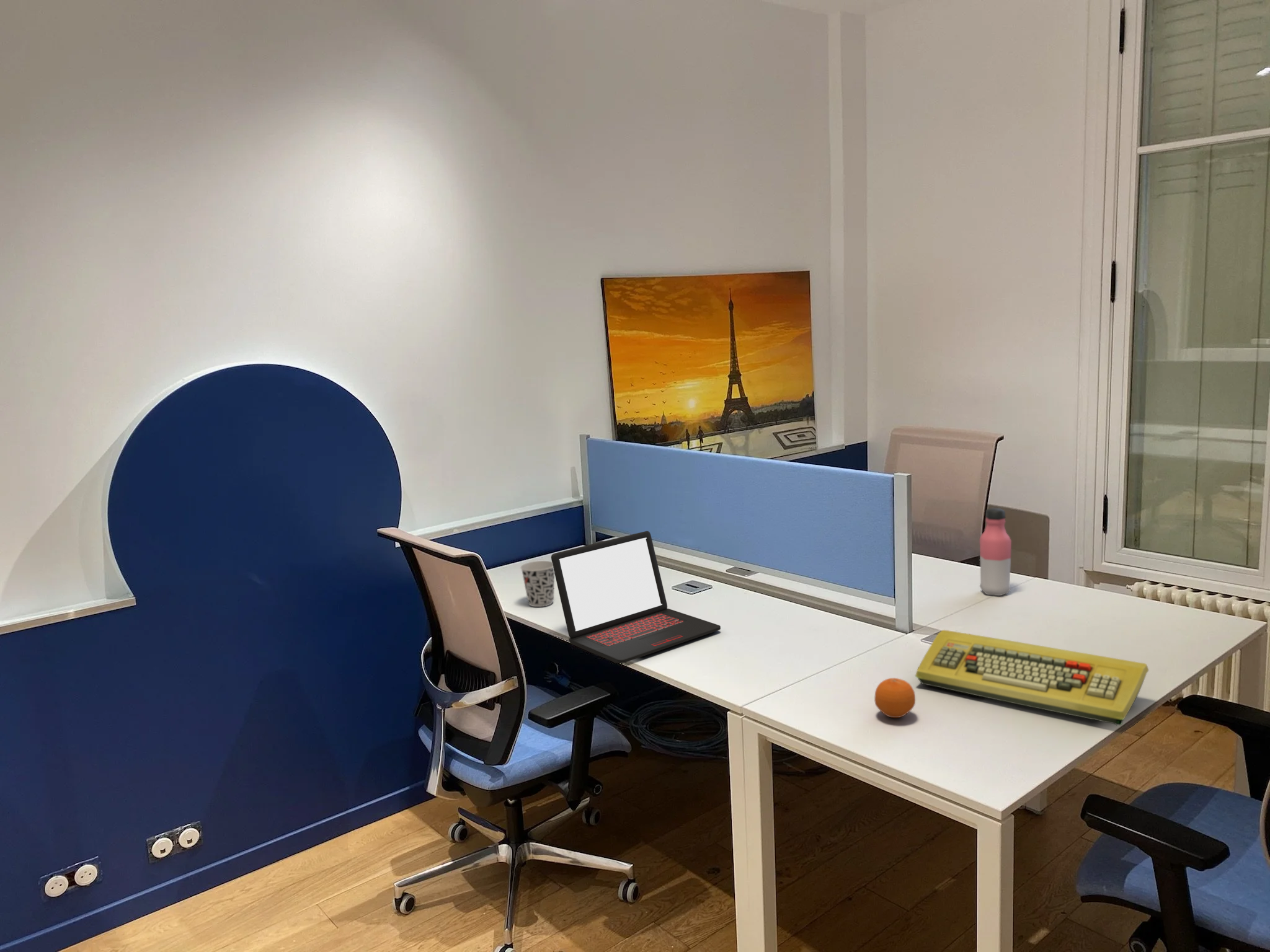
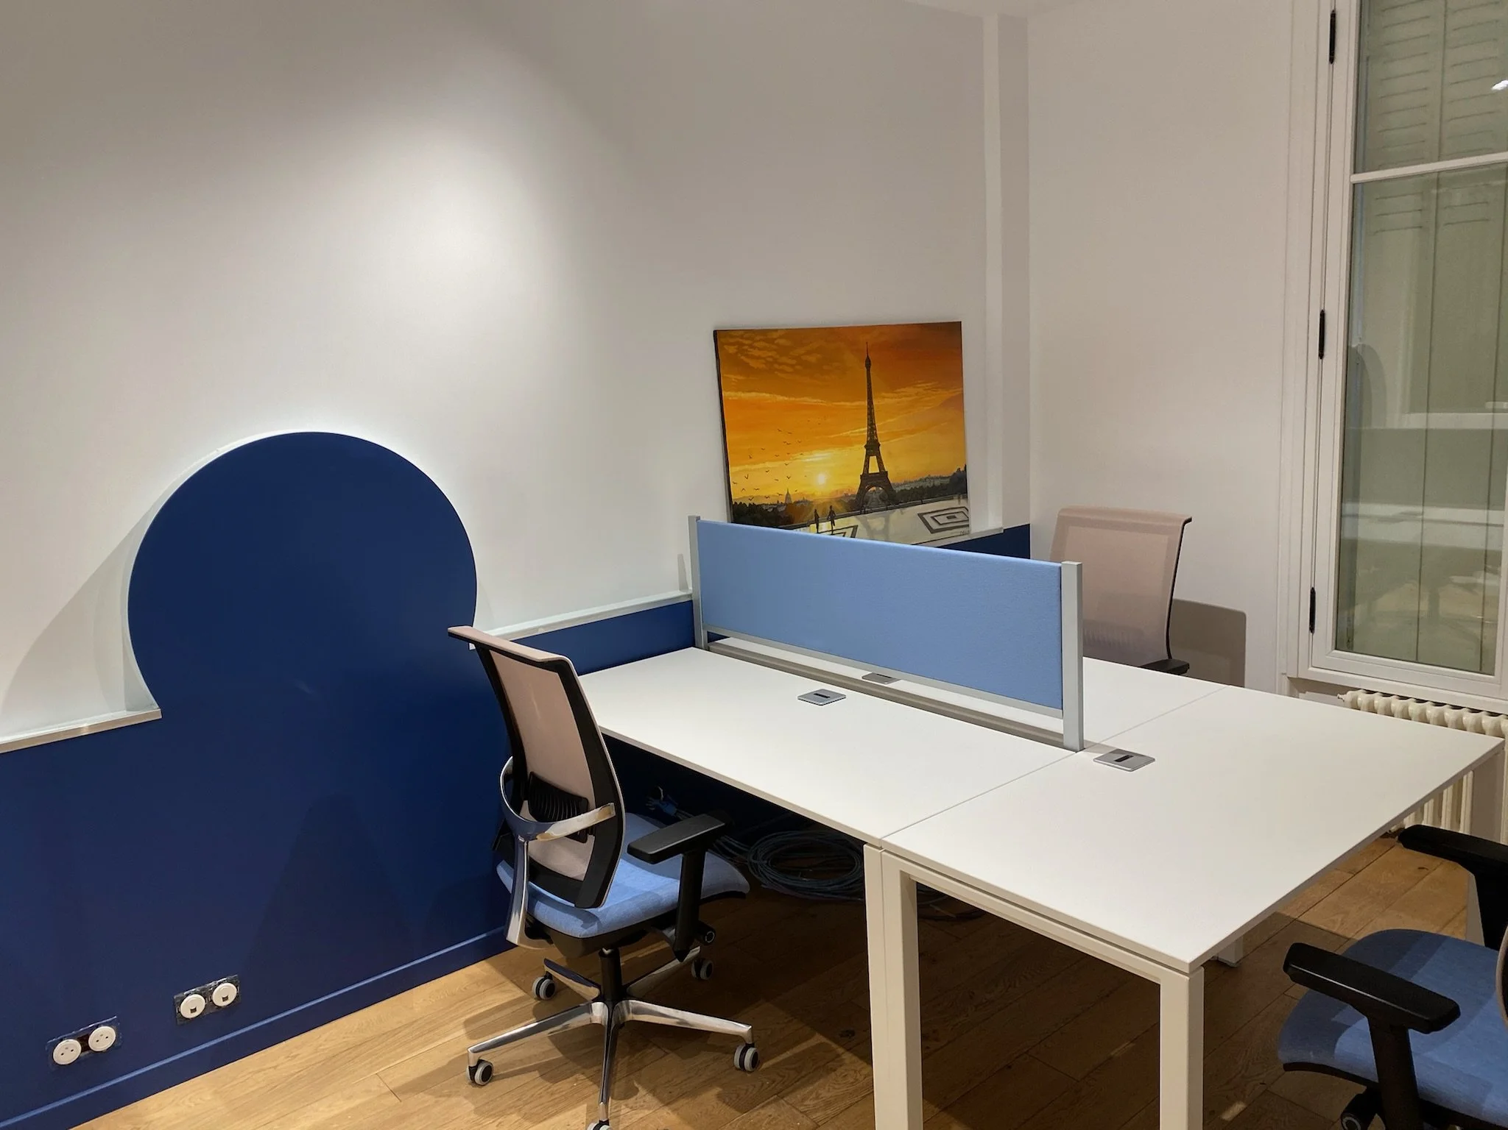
- cup (540, 584)
- fruit (895, 698)
- water bottle (995, 551)
- laptop (636, 593)
- keyboard (1026, 675)
